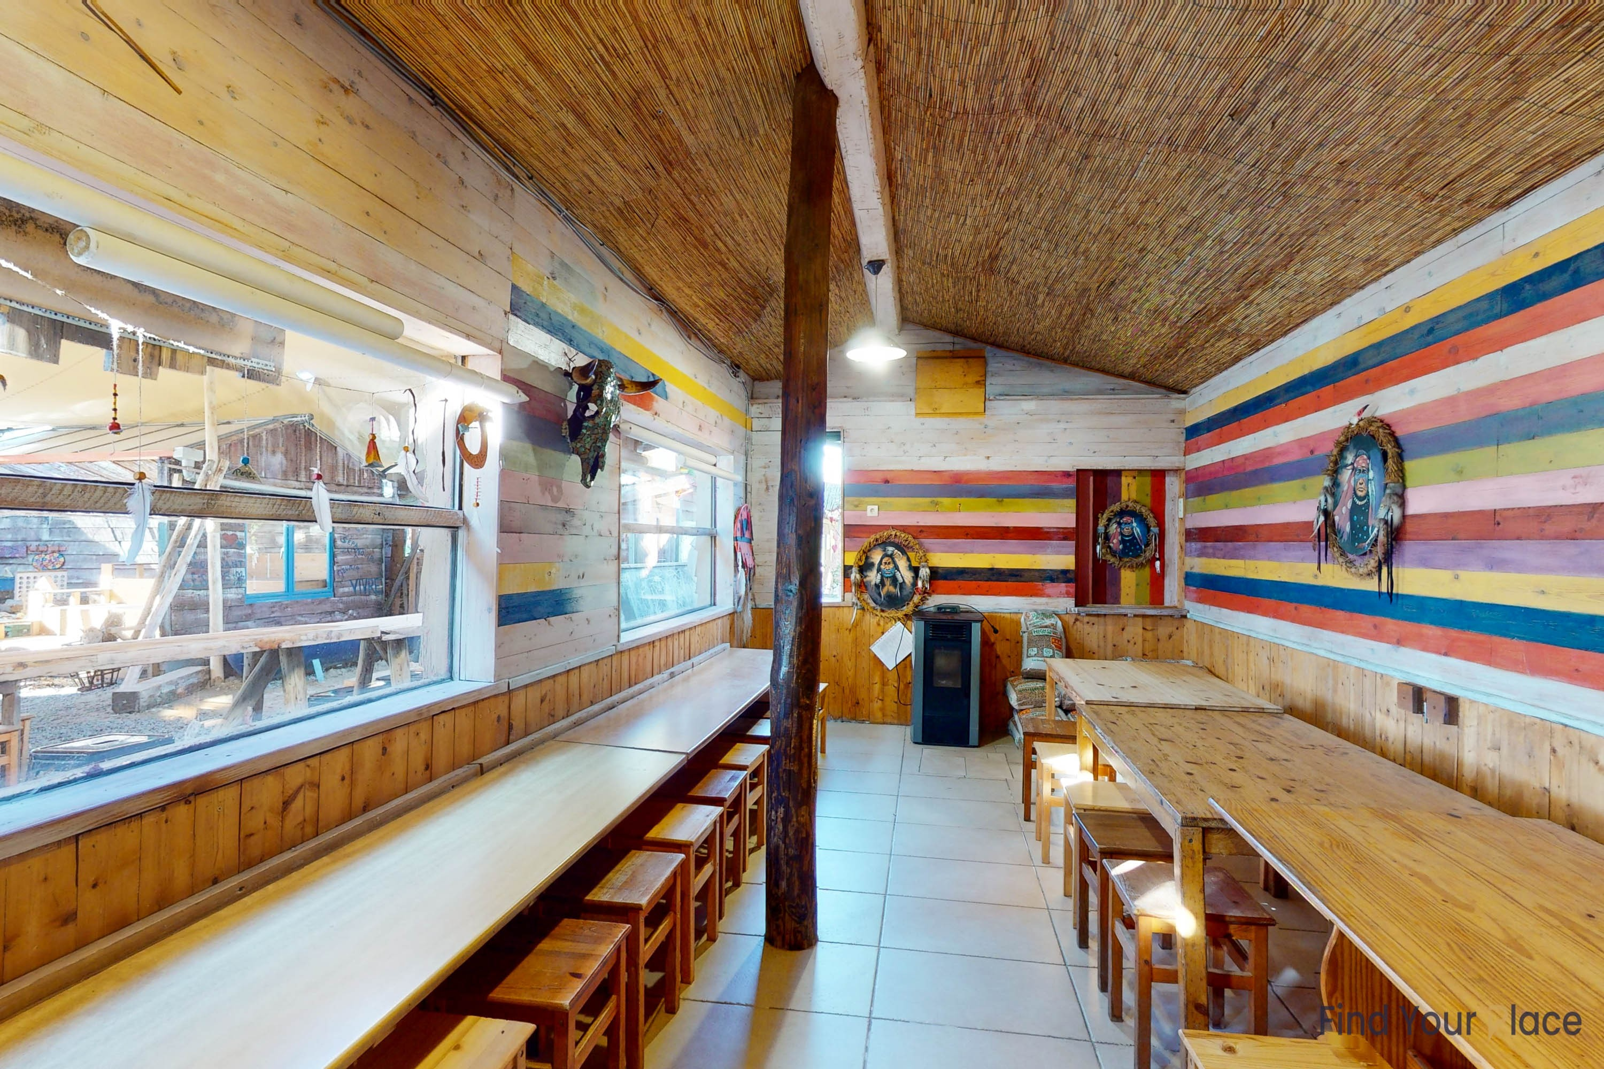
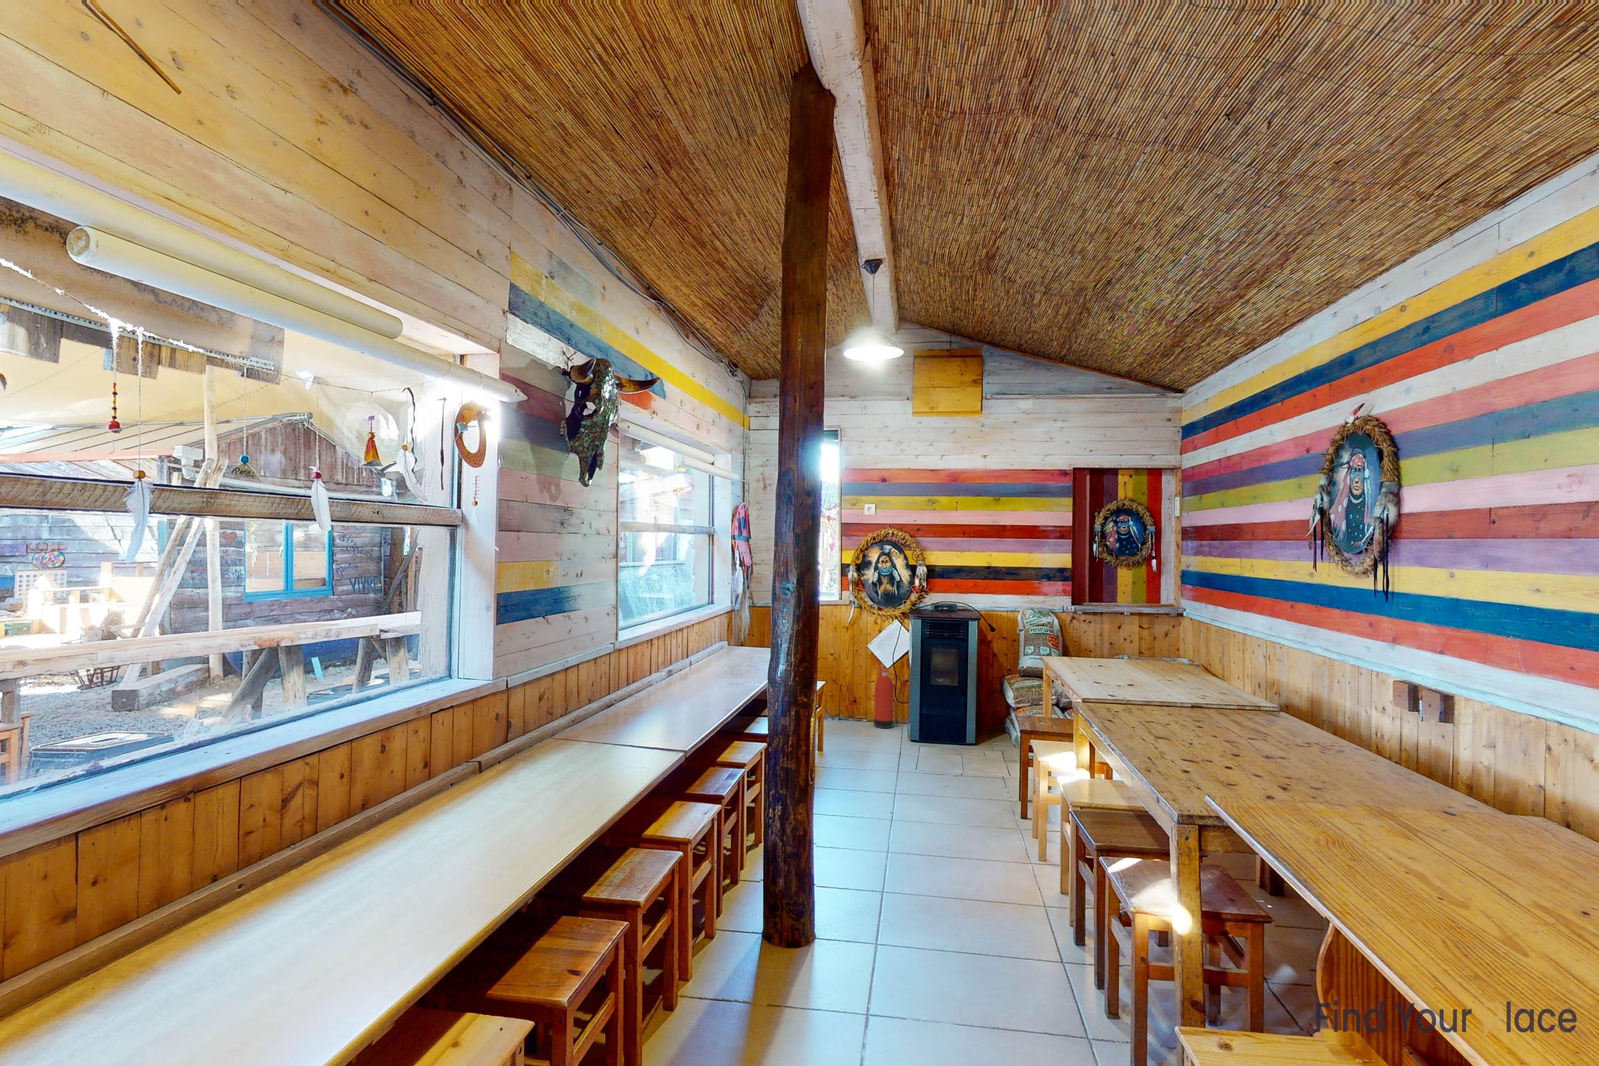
+ fire extinguisher (888, 696)
